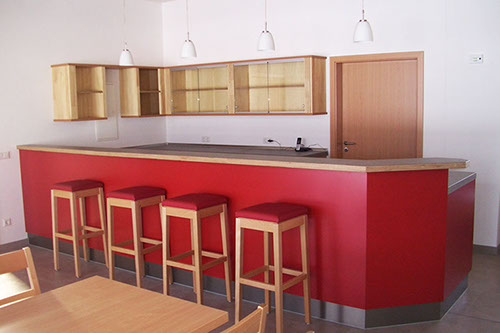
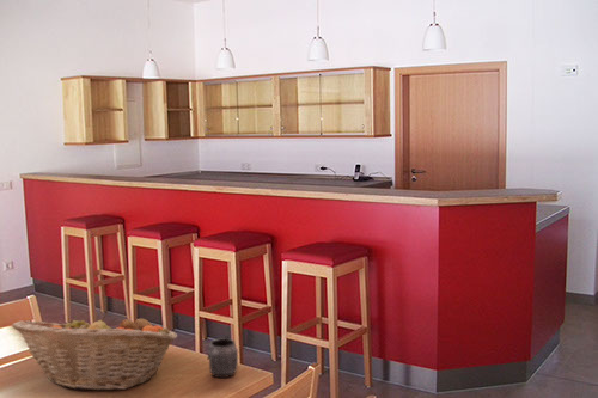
+ fruit basket (96, 342)
+ mug (224, 355)
